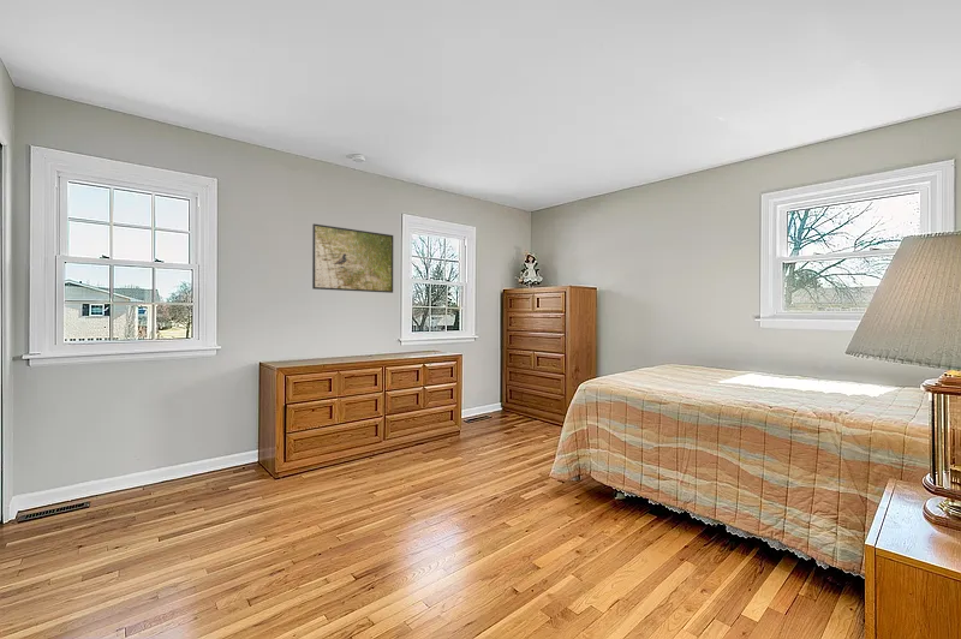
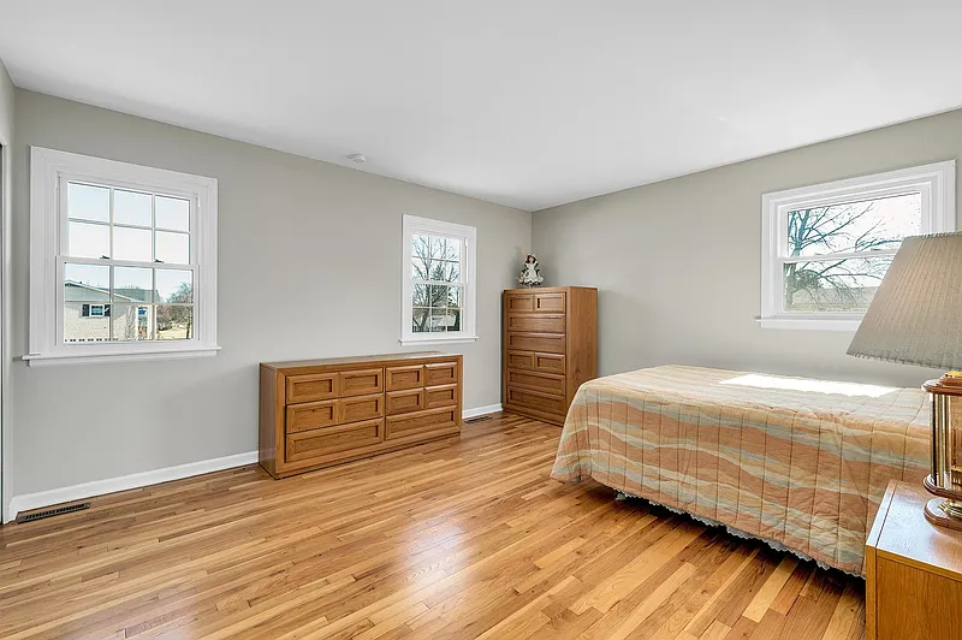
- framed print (354, 259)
